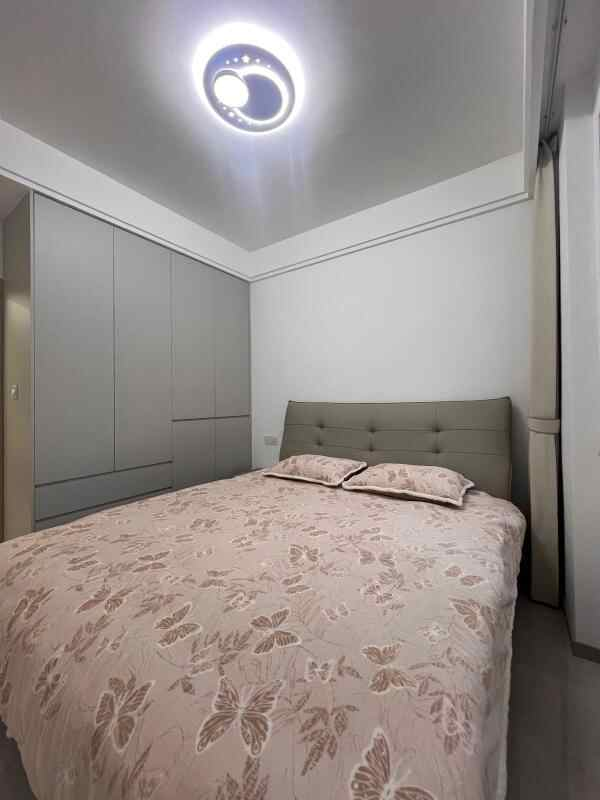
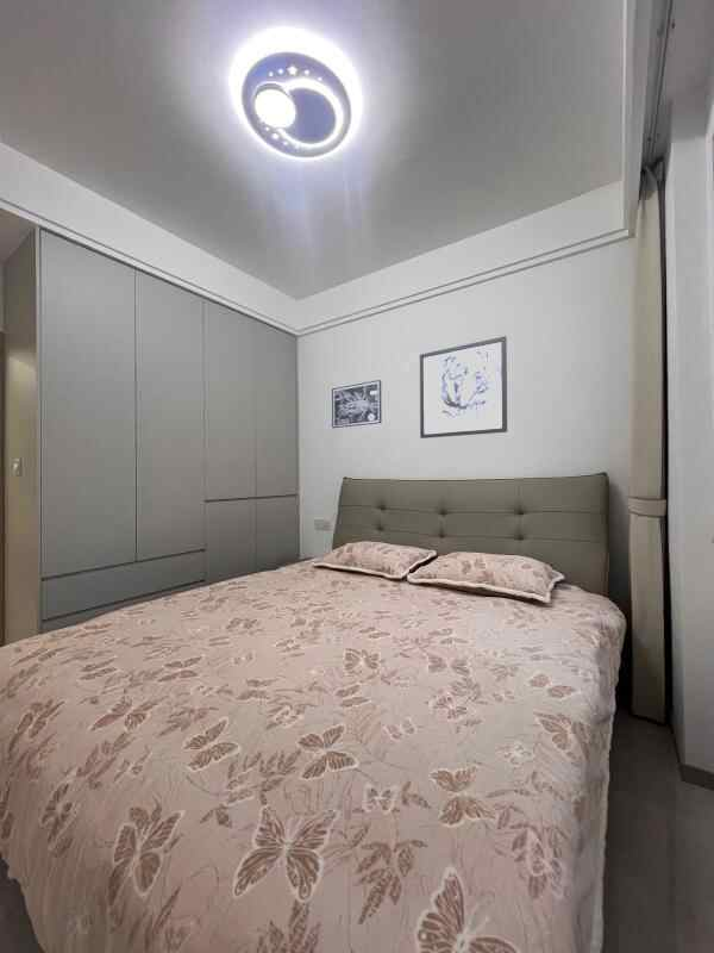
+ wall art (355, 405)
+ wall art (461, 391)
